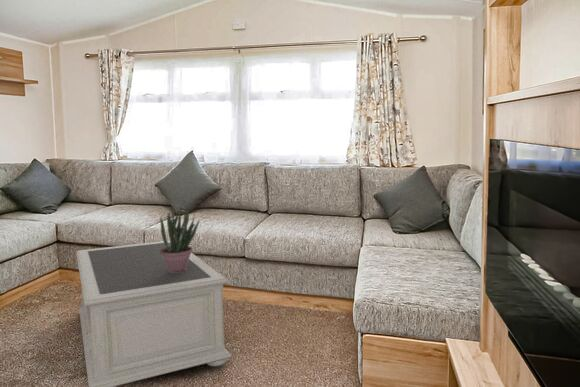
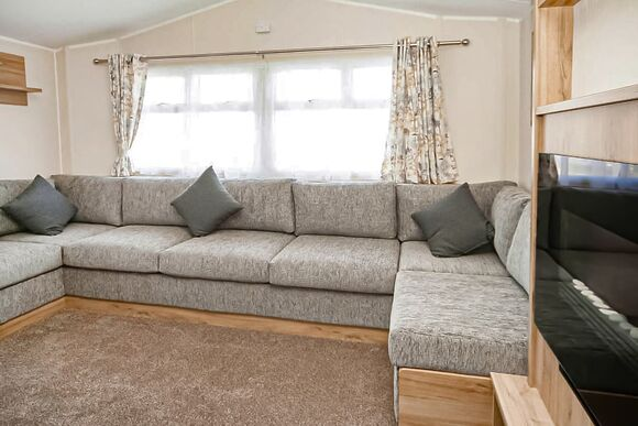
- potted plant (179, 238)
- coffee table (143, 300)
